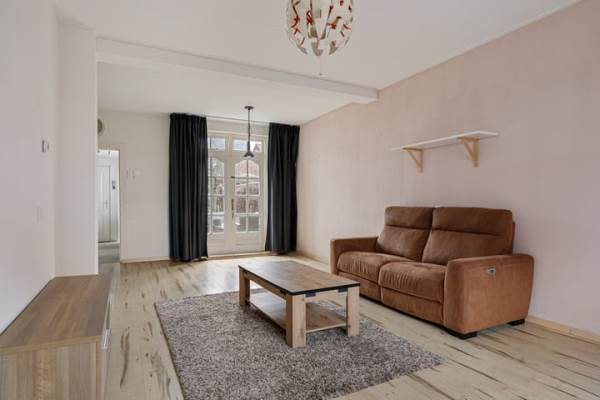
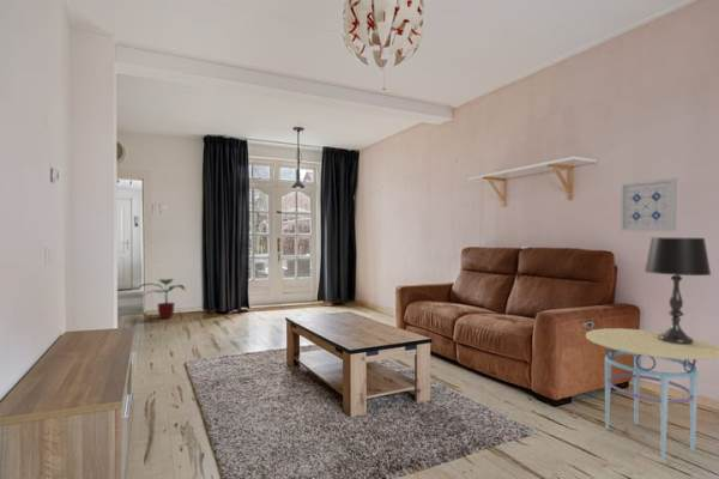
+ potted plant (164, 296)
+ wall art (646, 206)
+ side table (648, 396)
+ table lamp (676, 289)
